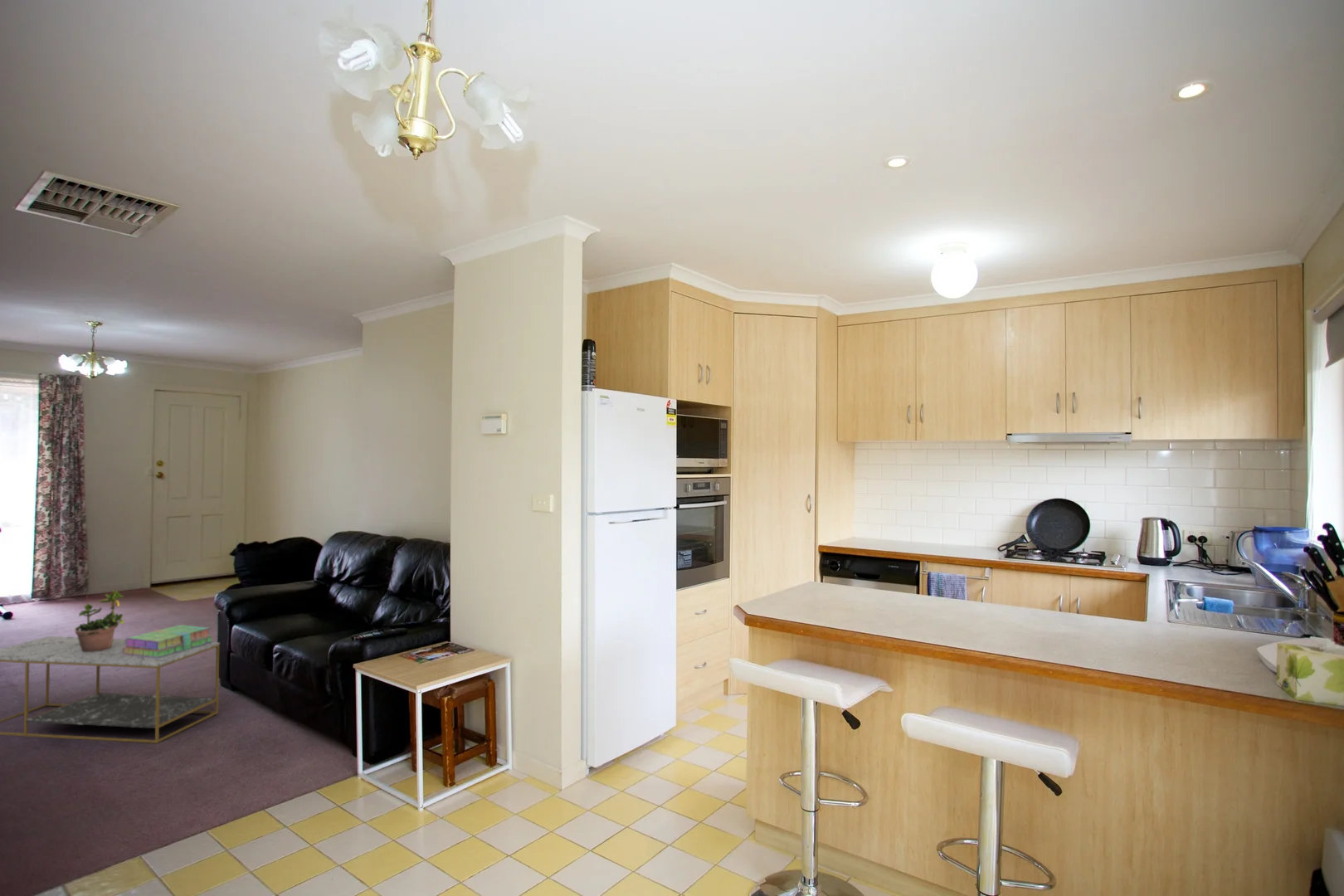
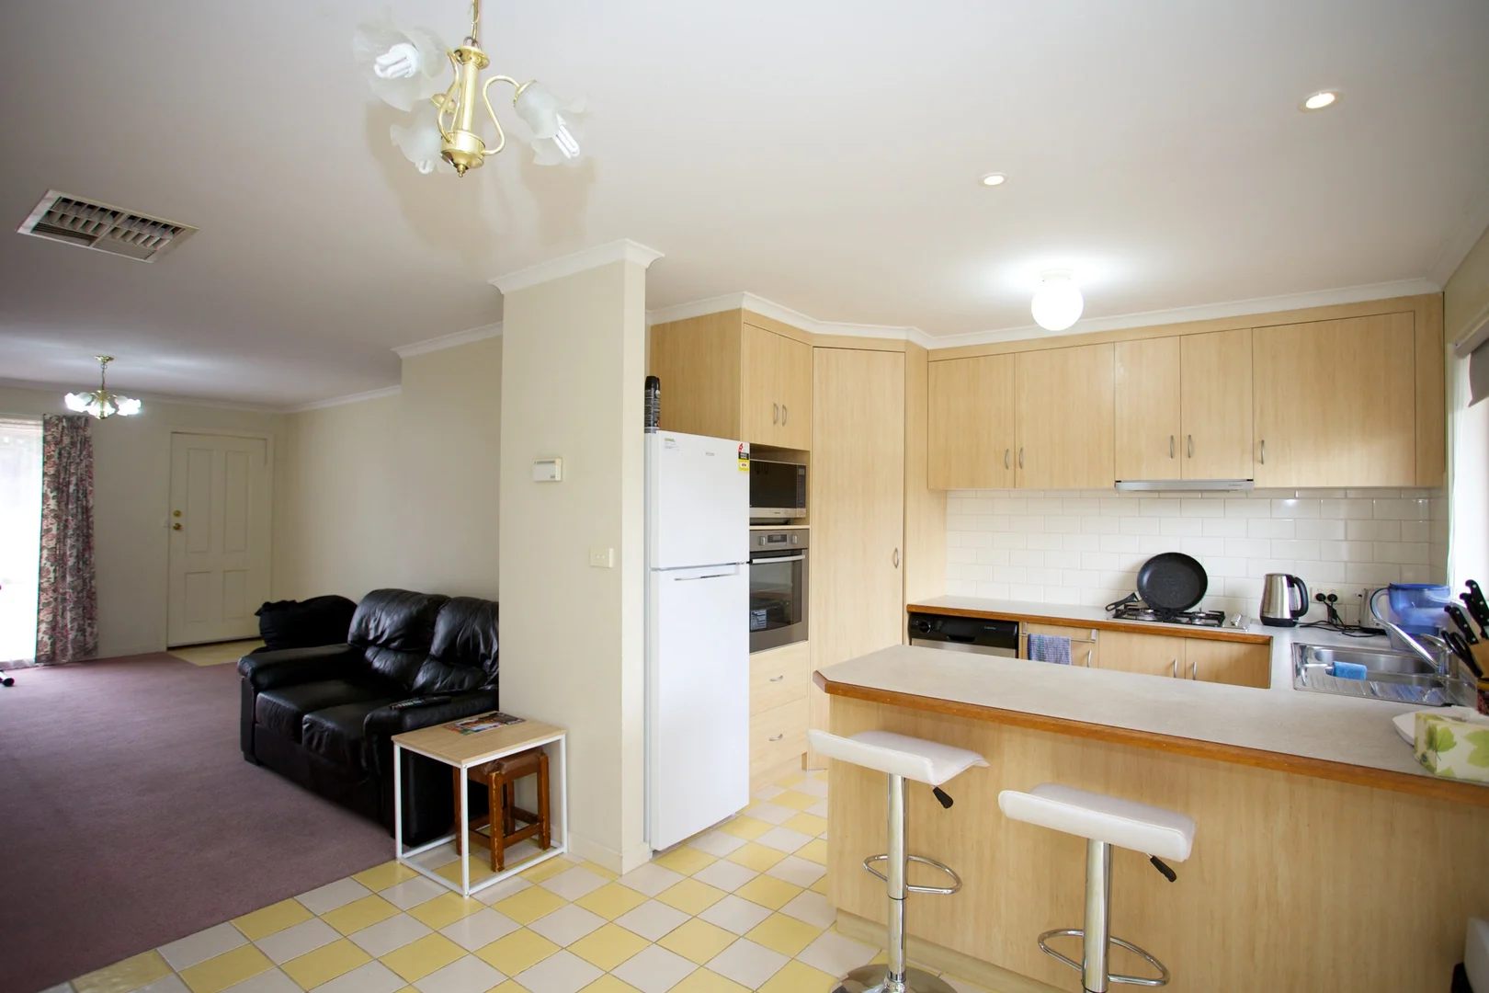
- coffee table (99, 685)
- stack of books (168, 640)
- potted plant (97, 619)
